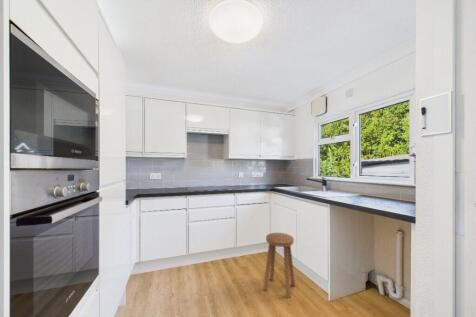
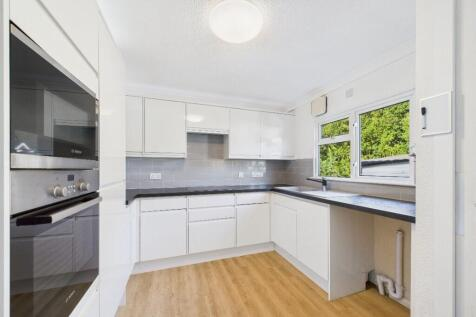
- stool (284, 262)
